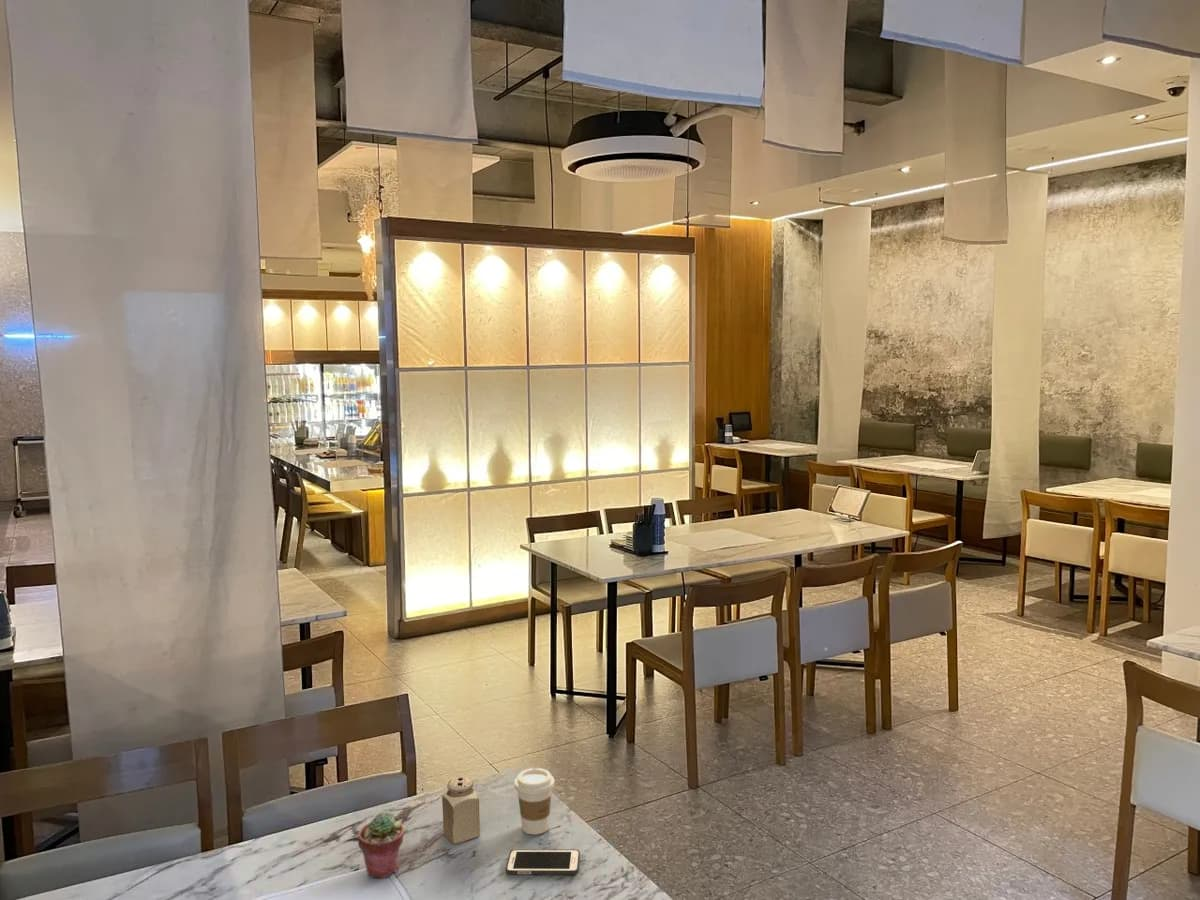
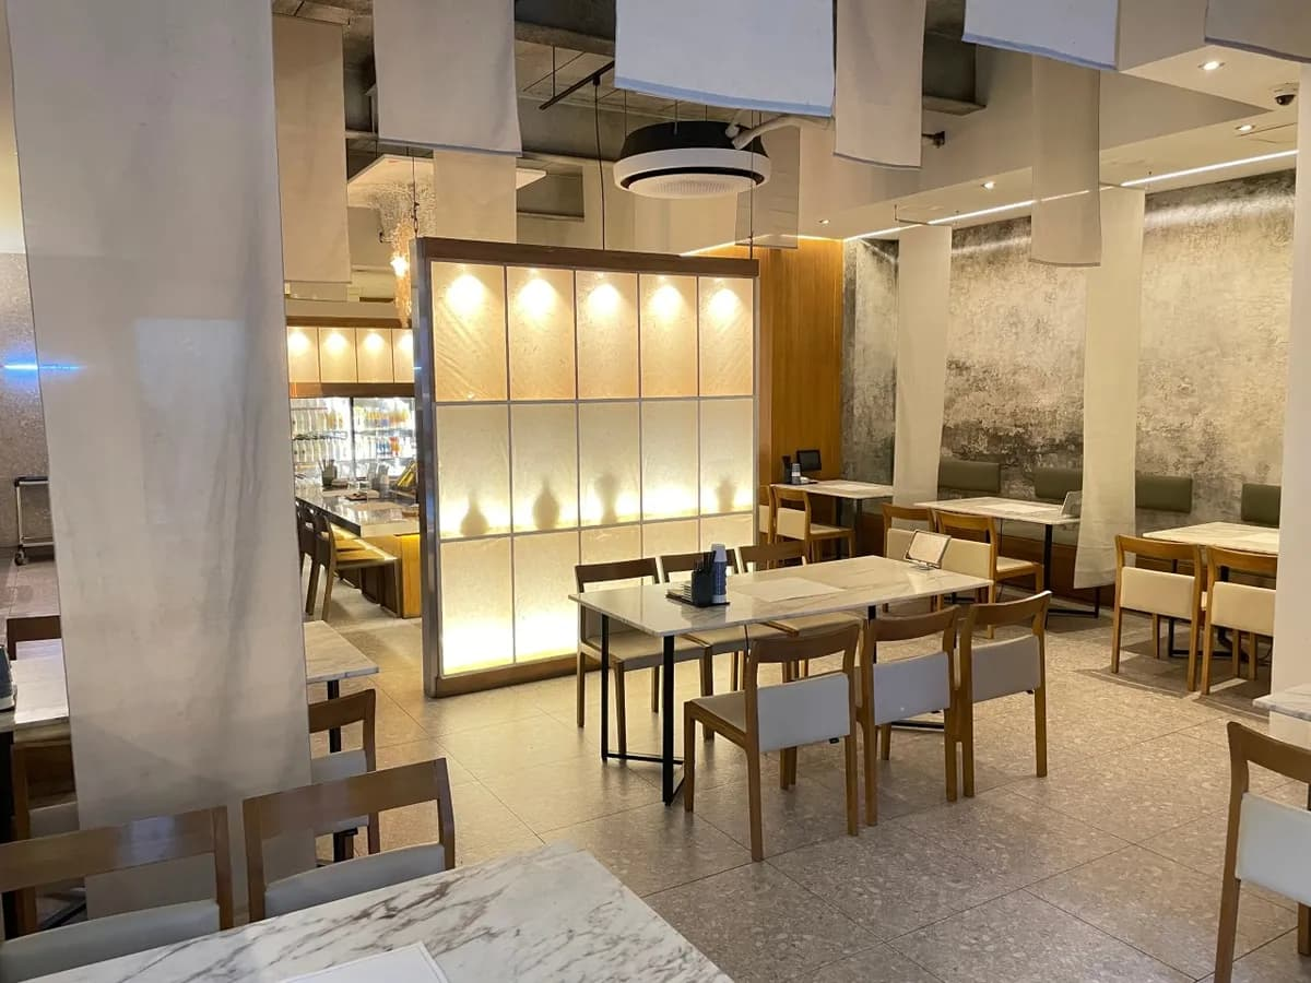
- potted succulent (381, 842)
- coffee cup (534, 801)
- salt shaker (460, 807)
- cell phone (543, 862)
